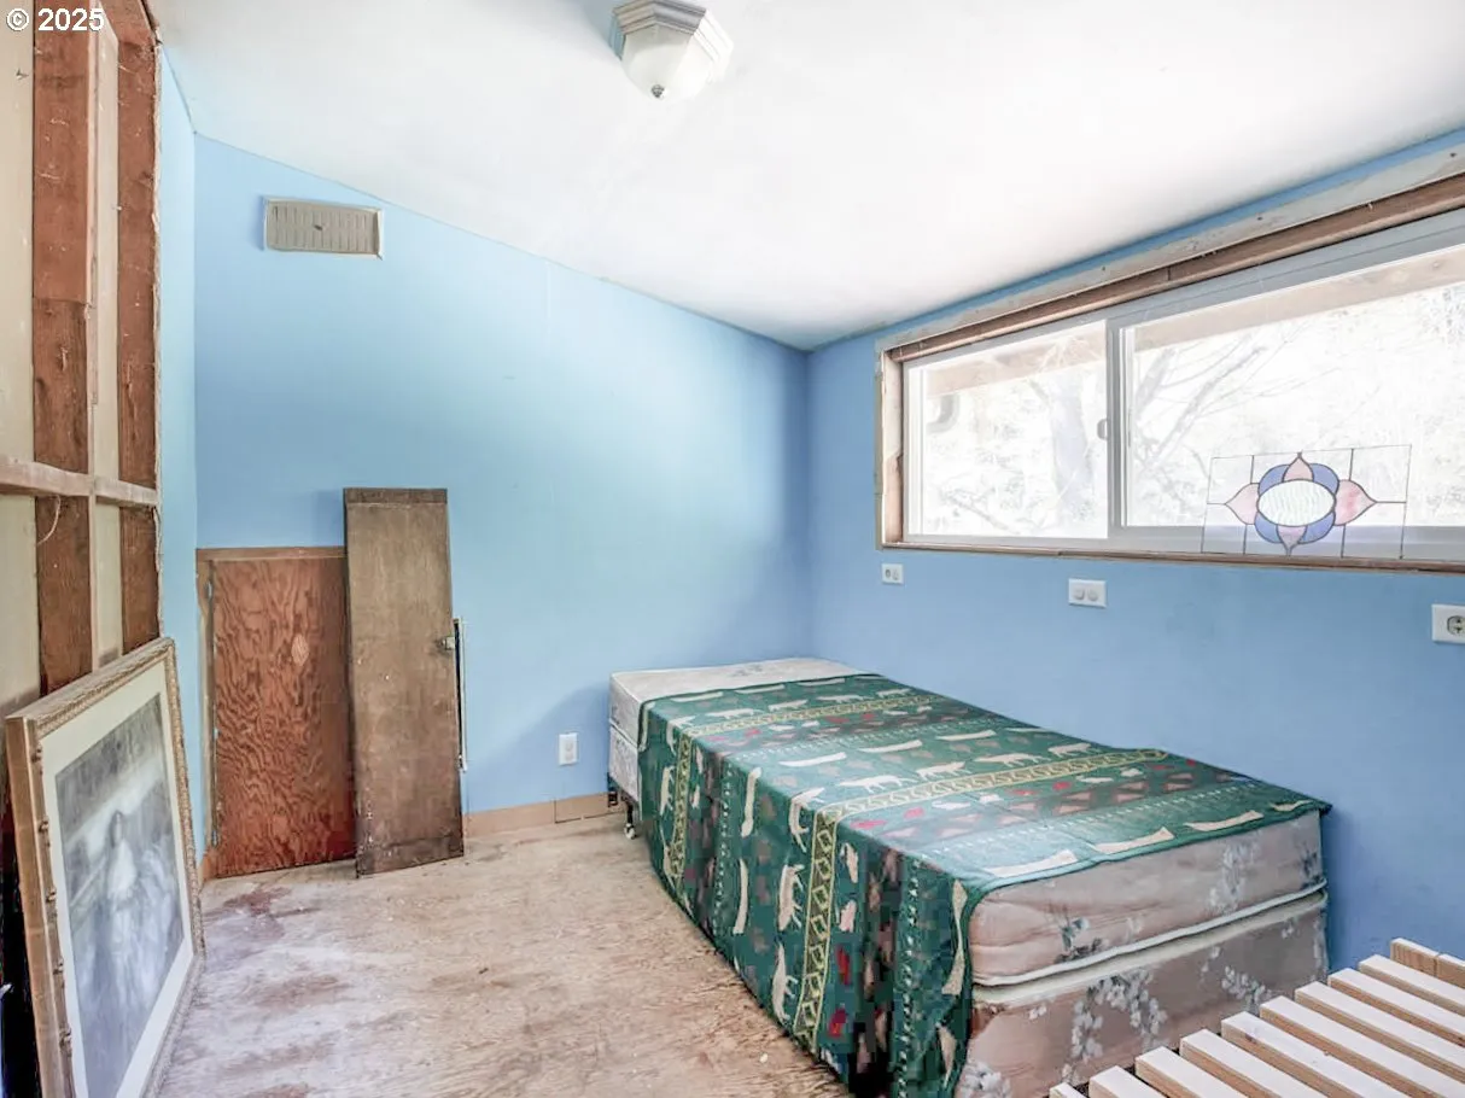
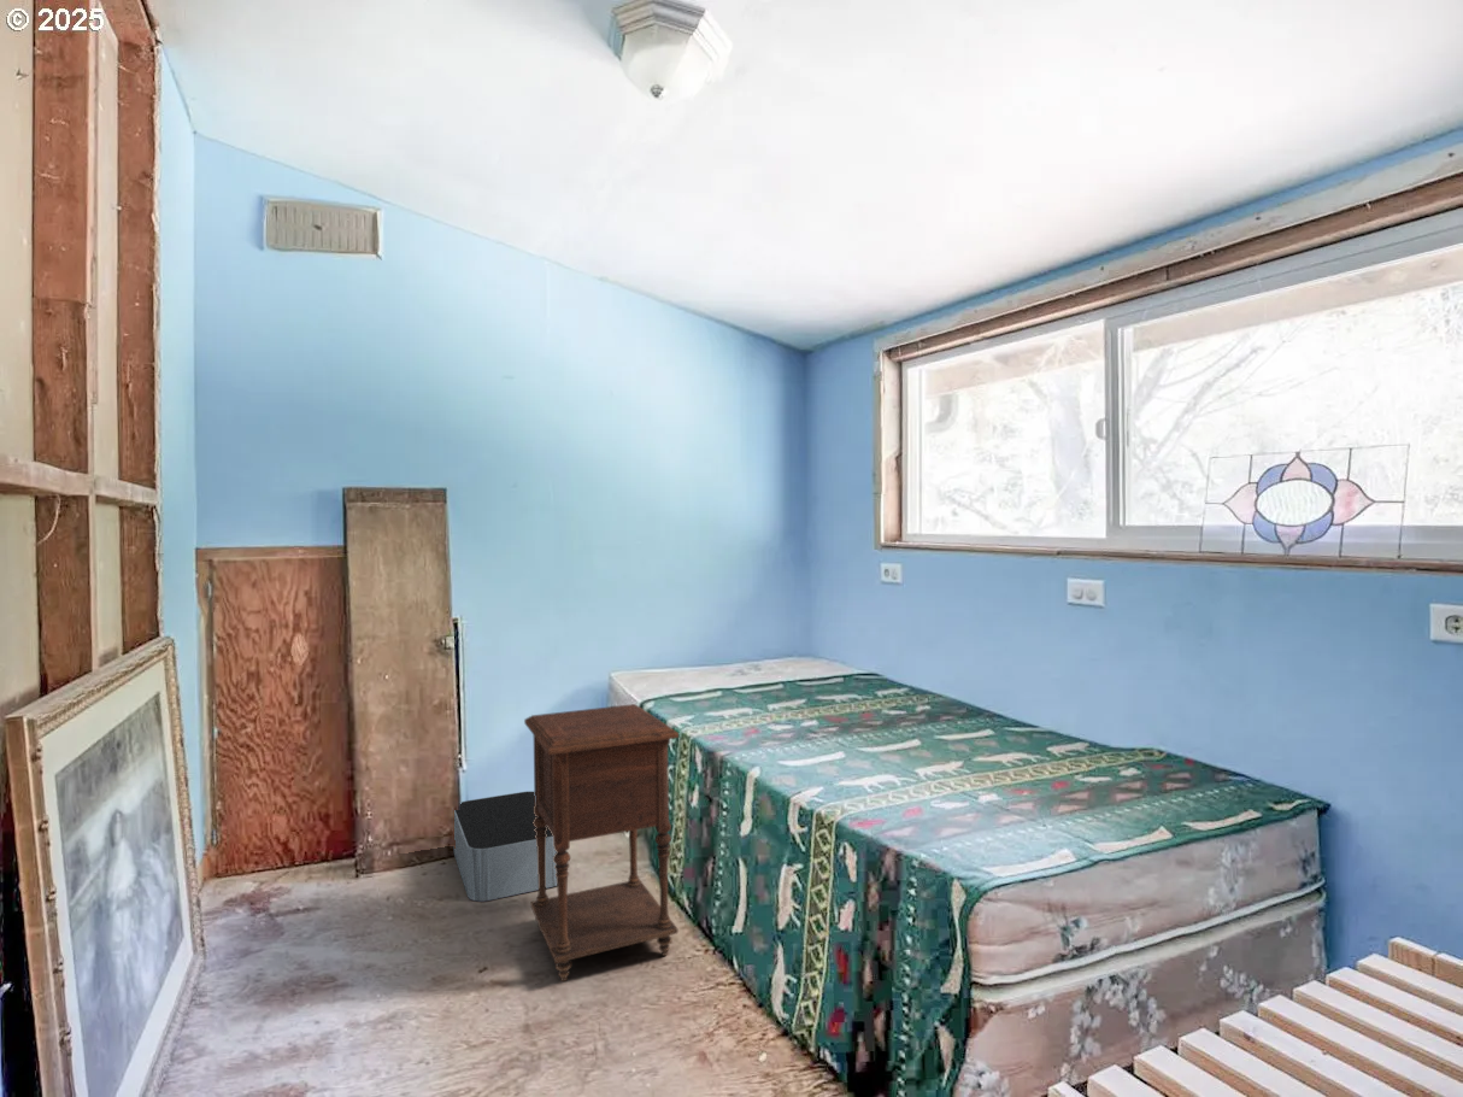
+ storage bin (507, 840)
+ nightstand (600, 832)
